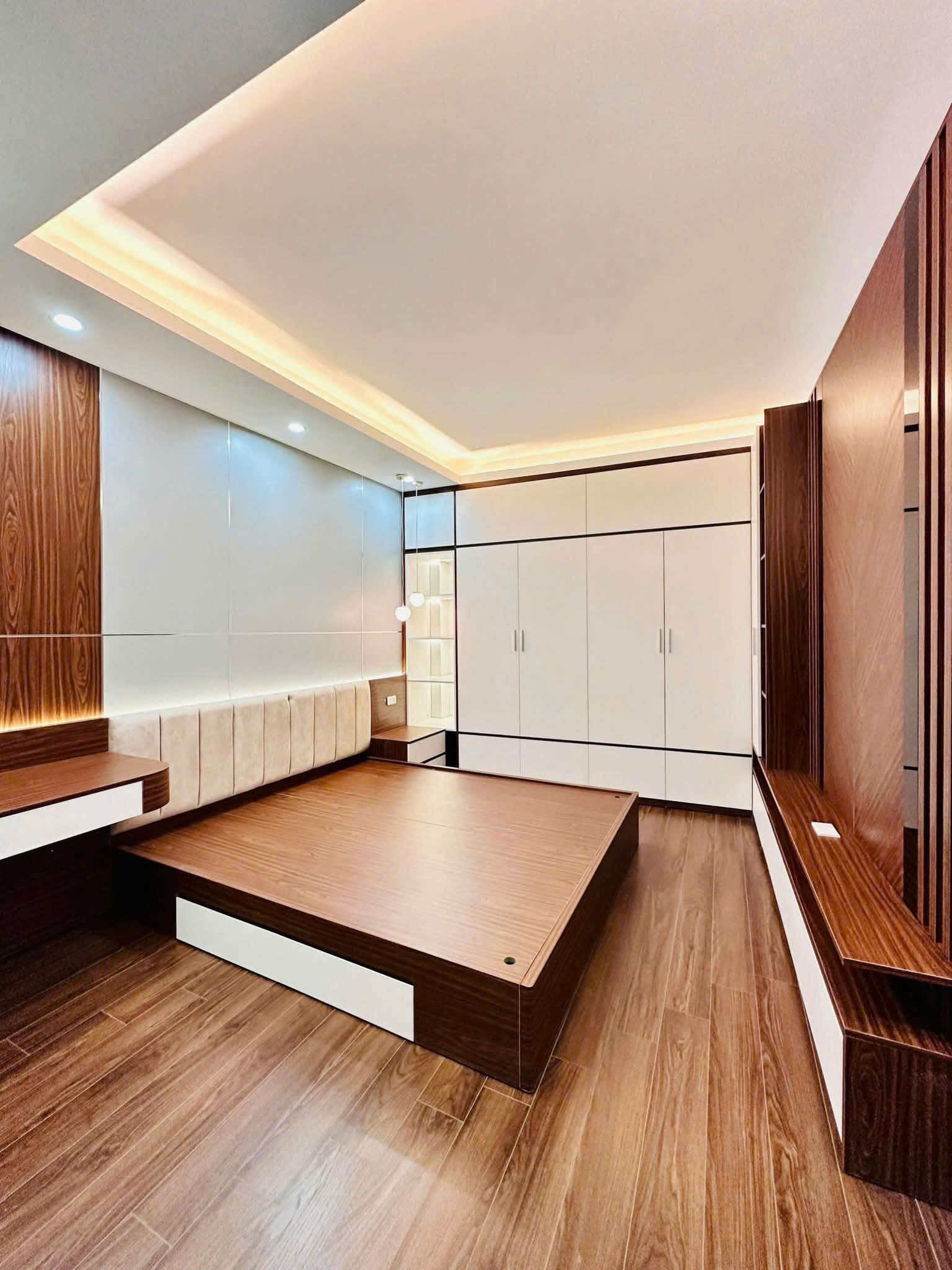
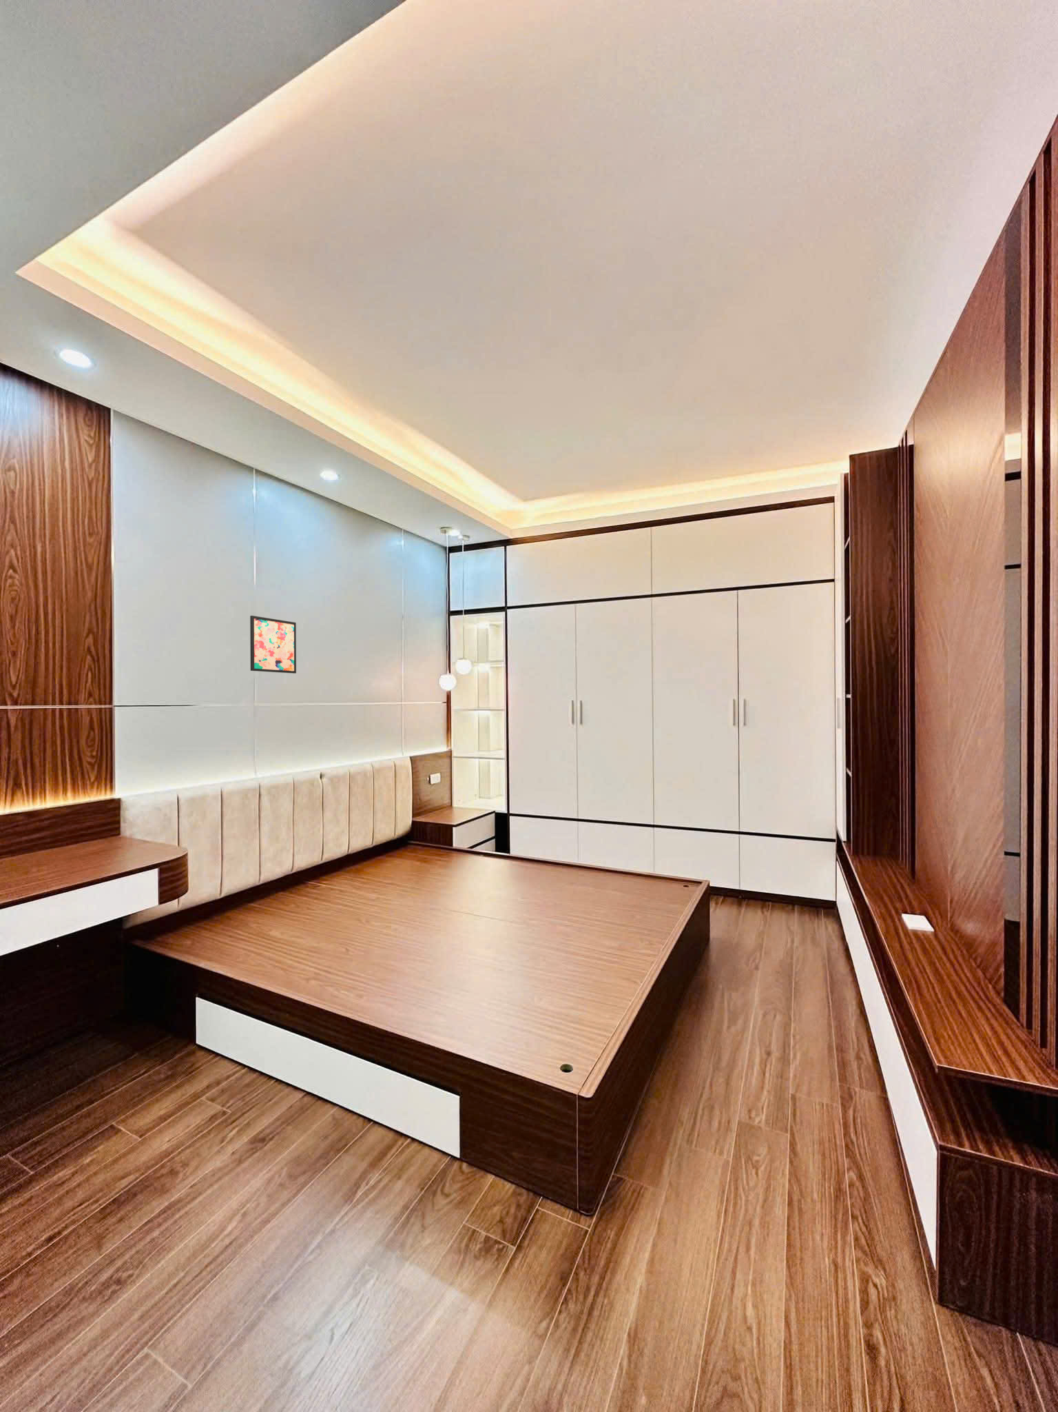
+ wall art (273, 645)
